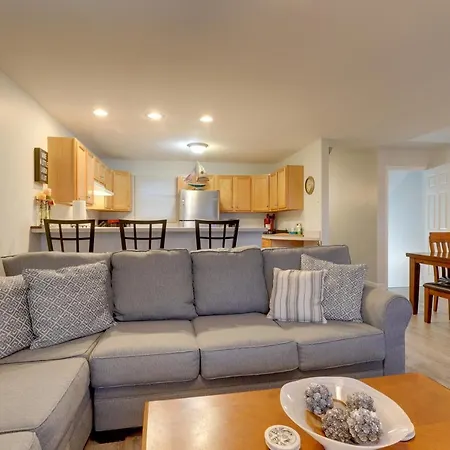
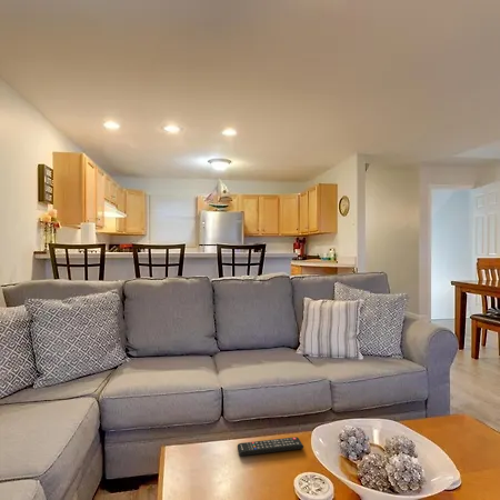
+ remote control (270, 447)
